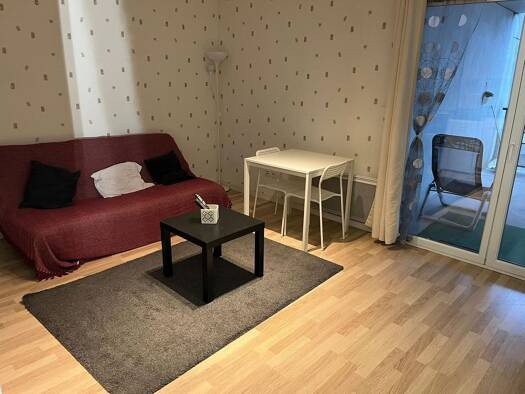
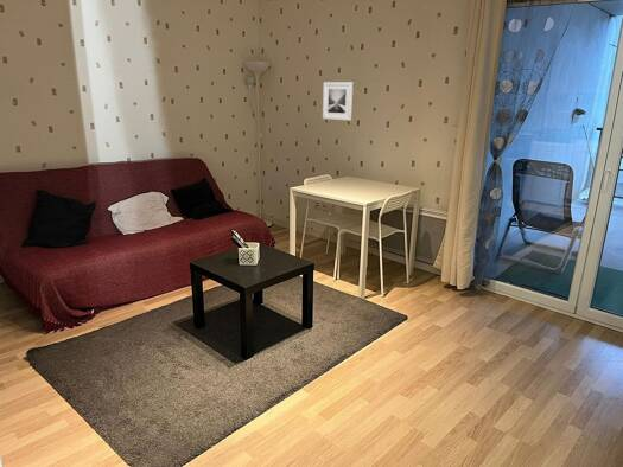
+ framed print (337, 101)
